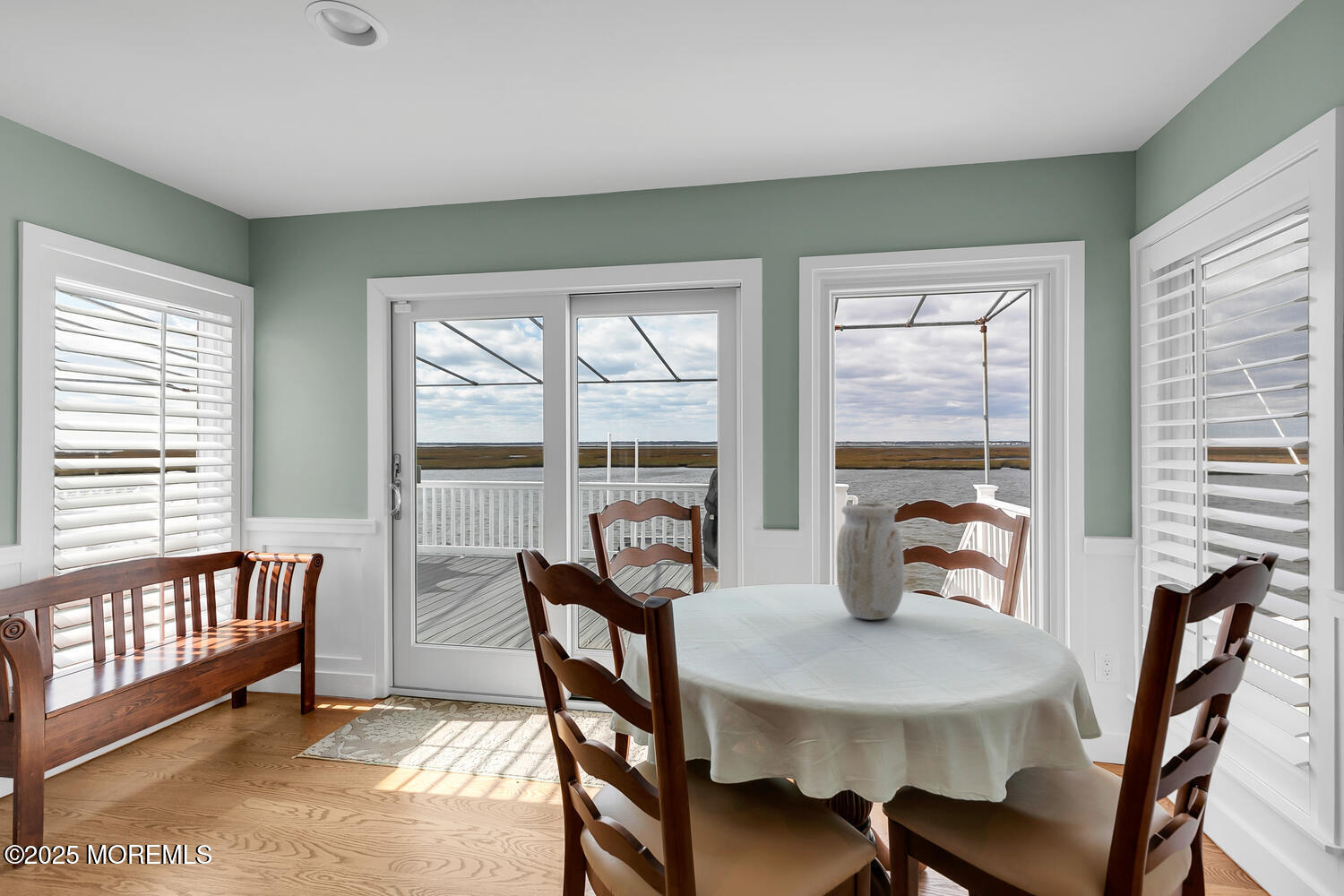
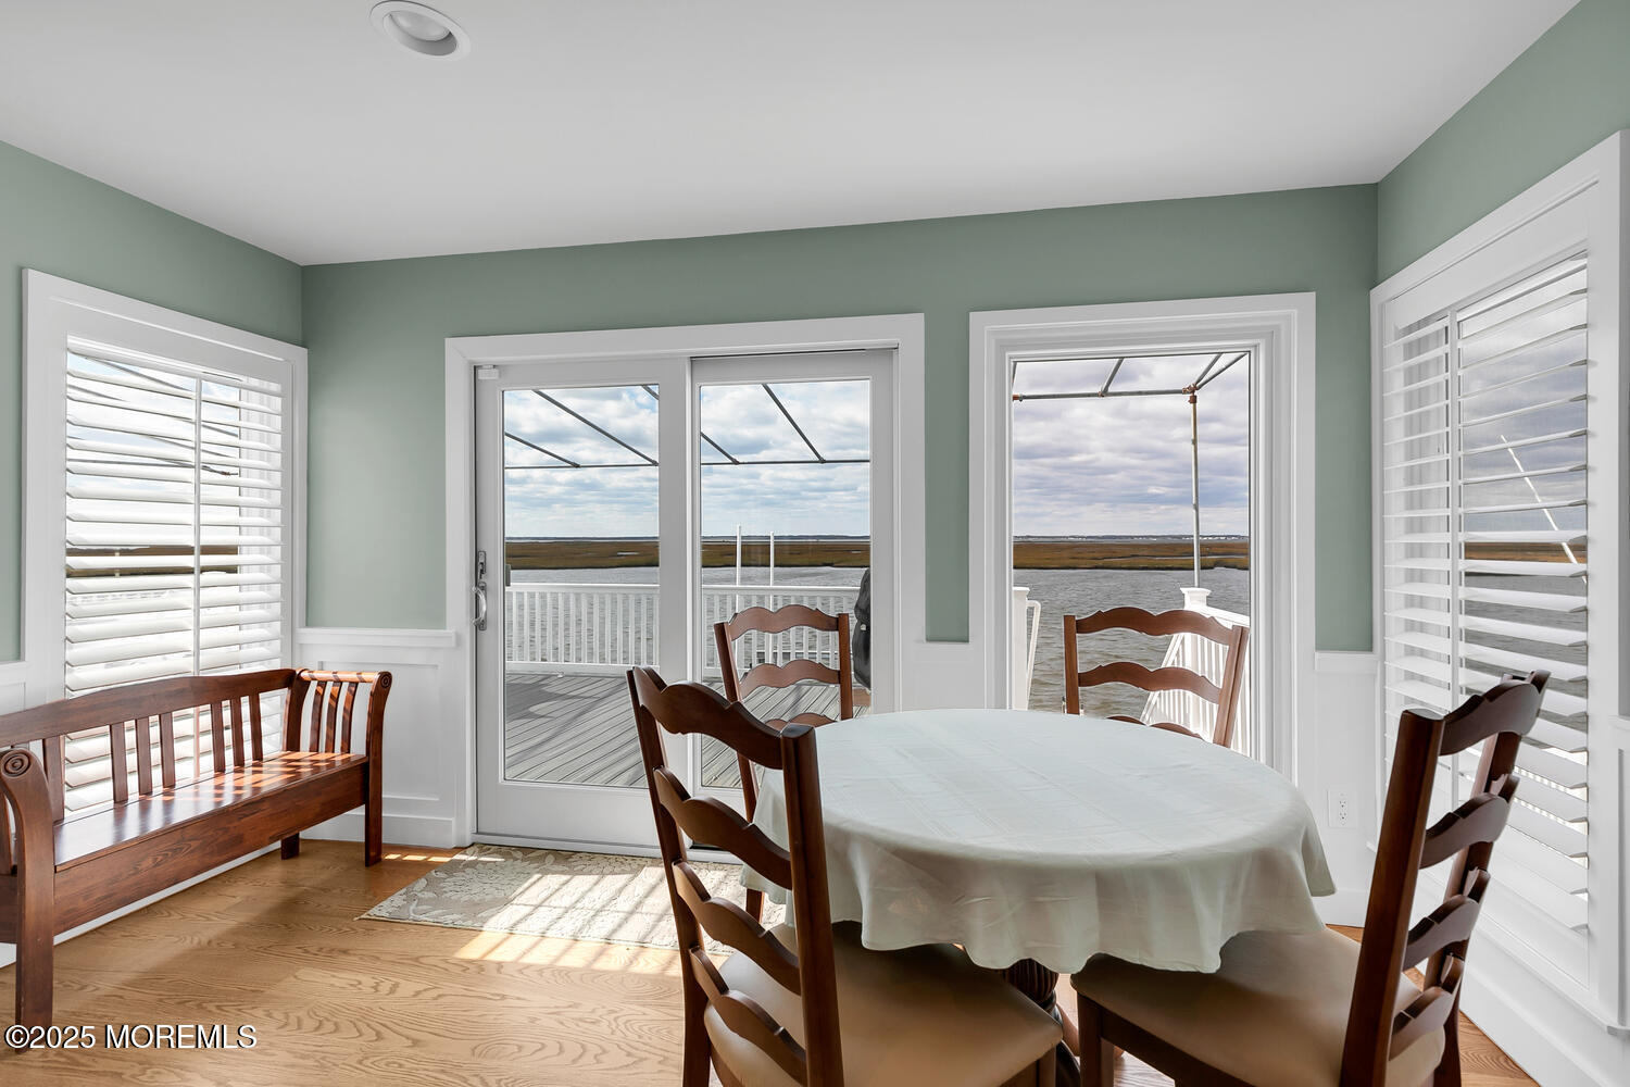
- vase (869, 560)
